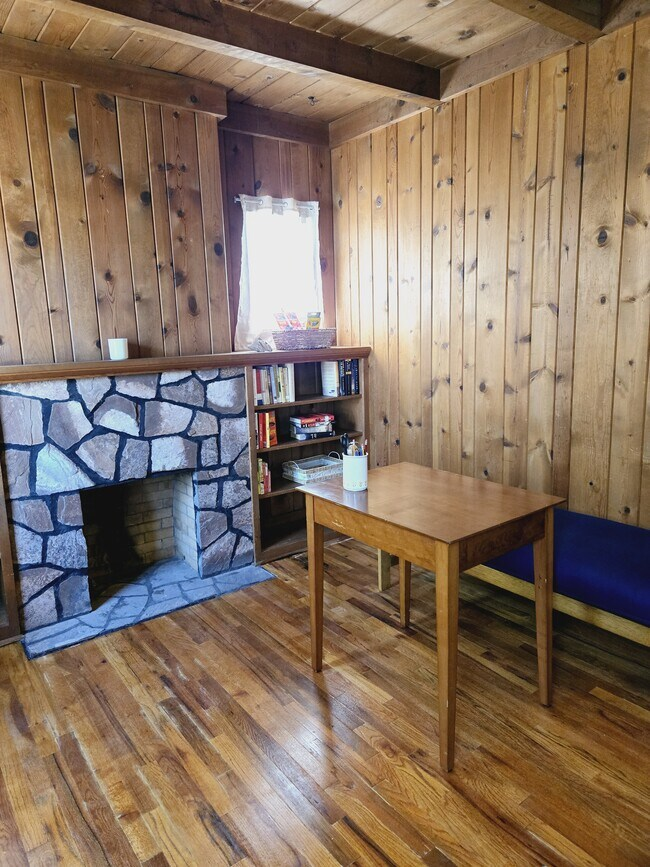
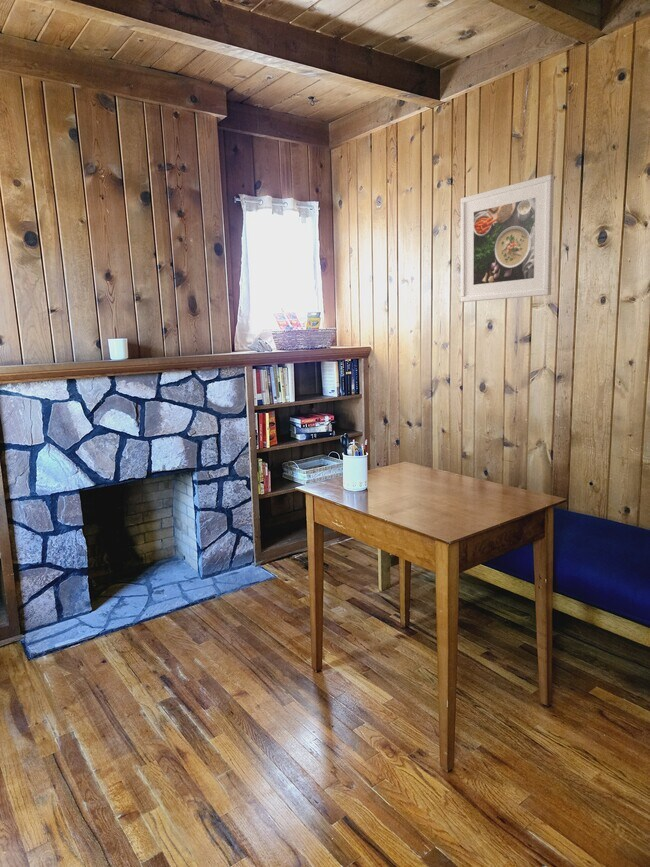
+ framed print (503, 243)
